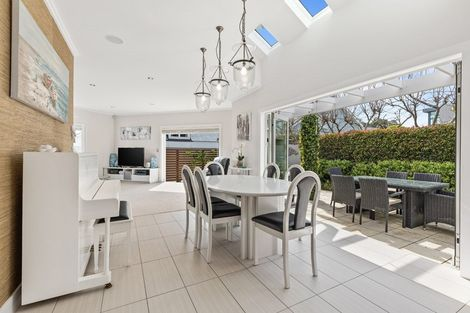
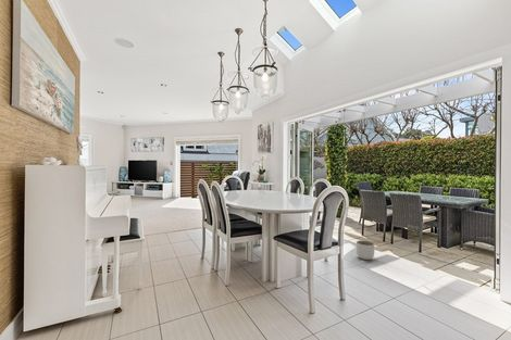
+ planter (364, 250)
